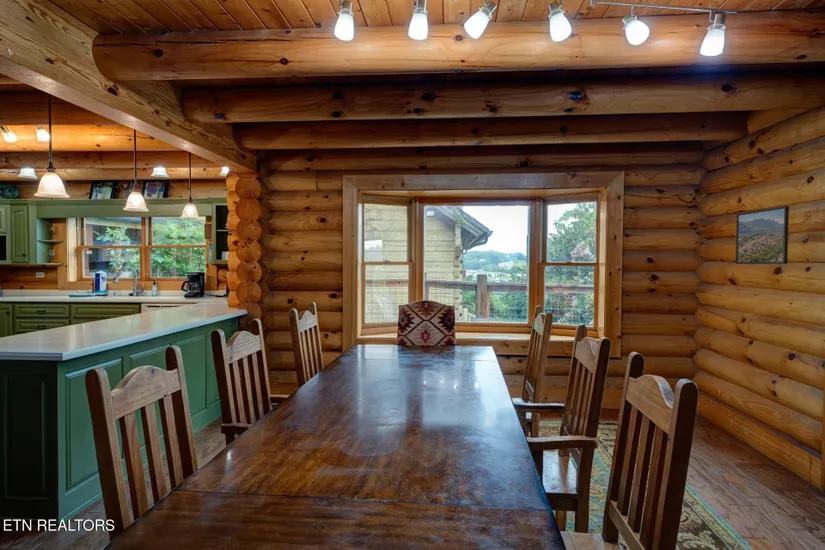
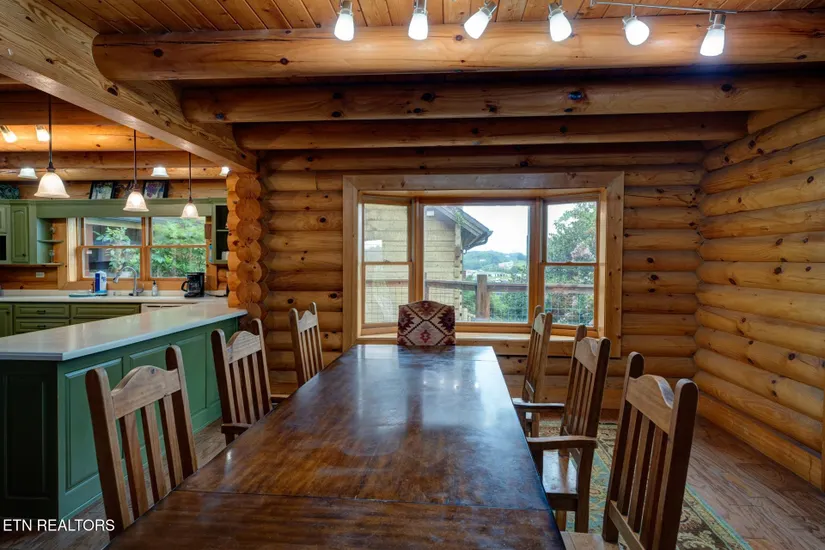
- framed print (760, 237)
